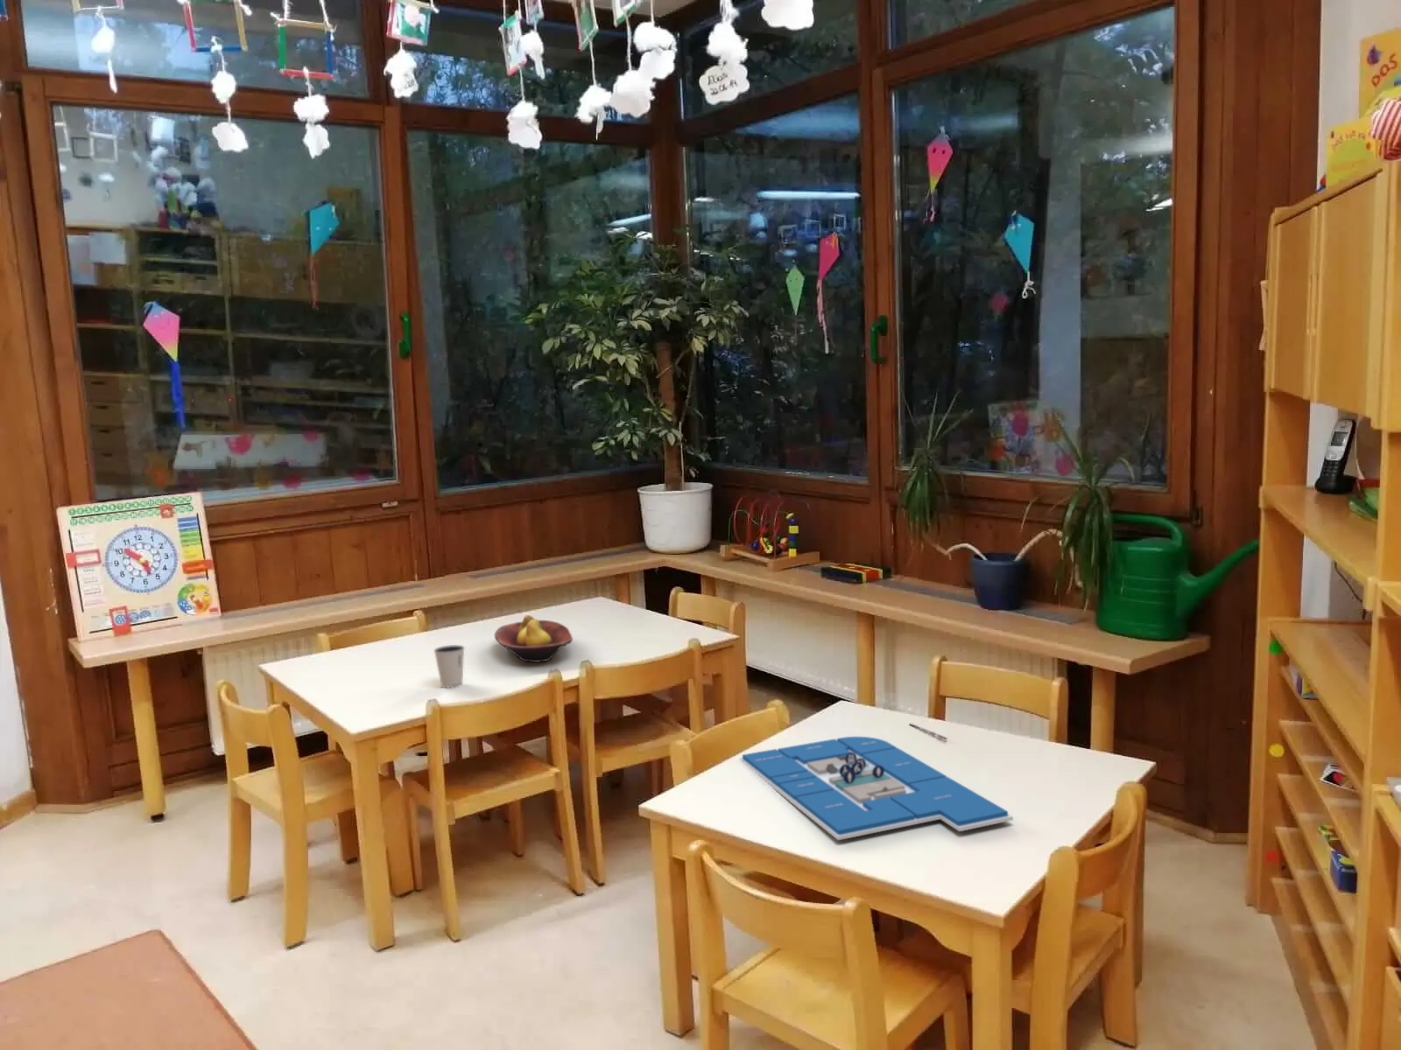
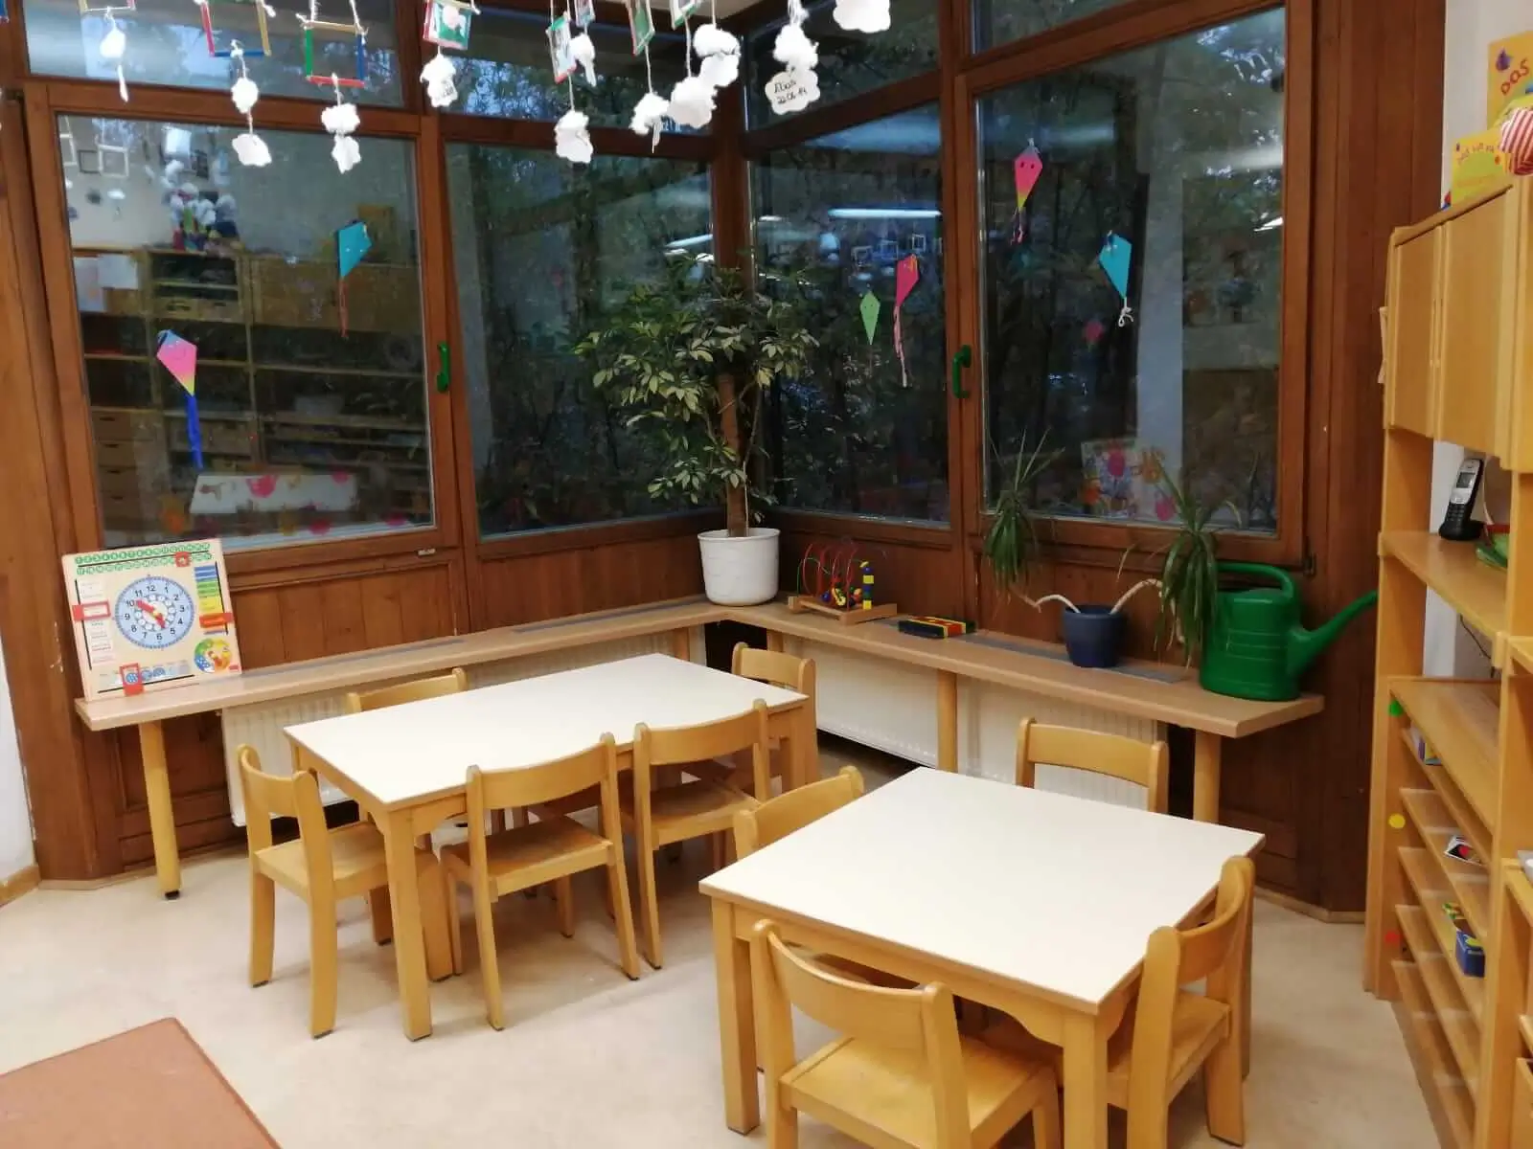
- pen (928, 730)
- board game (864, 778)
- dixie cup (450, 667)
- fruit bowl (533, 635)
